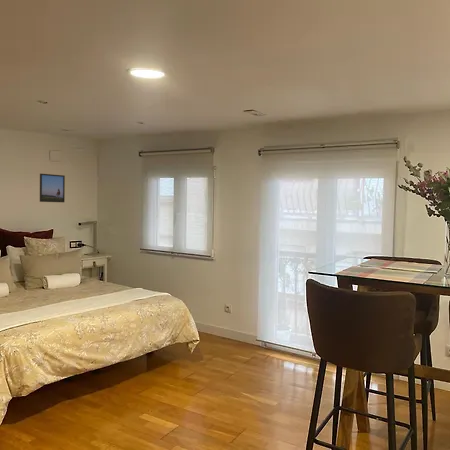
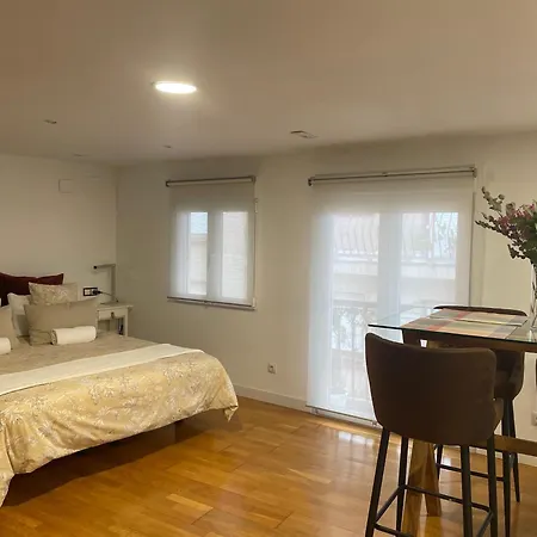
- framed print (52, 188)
